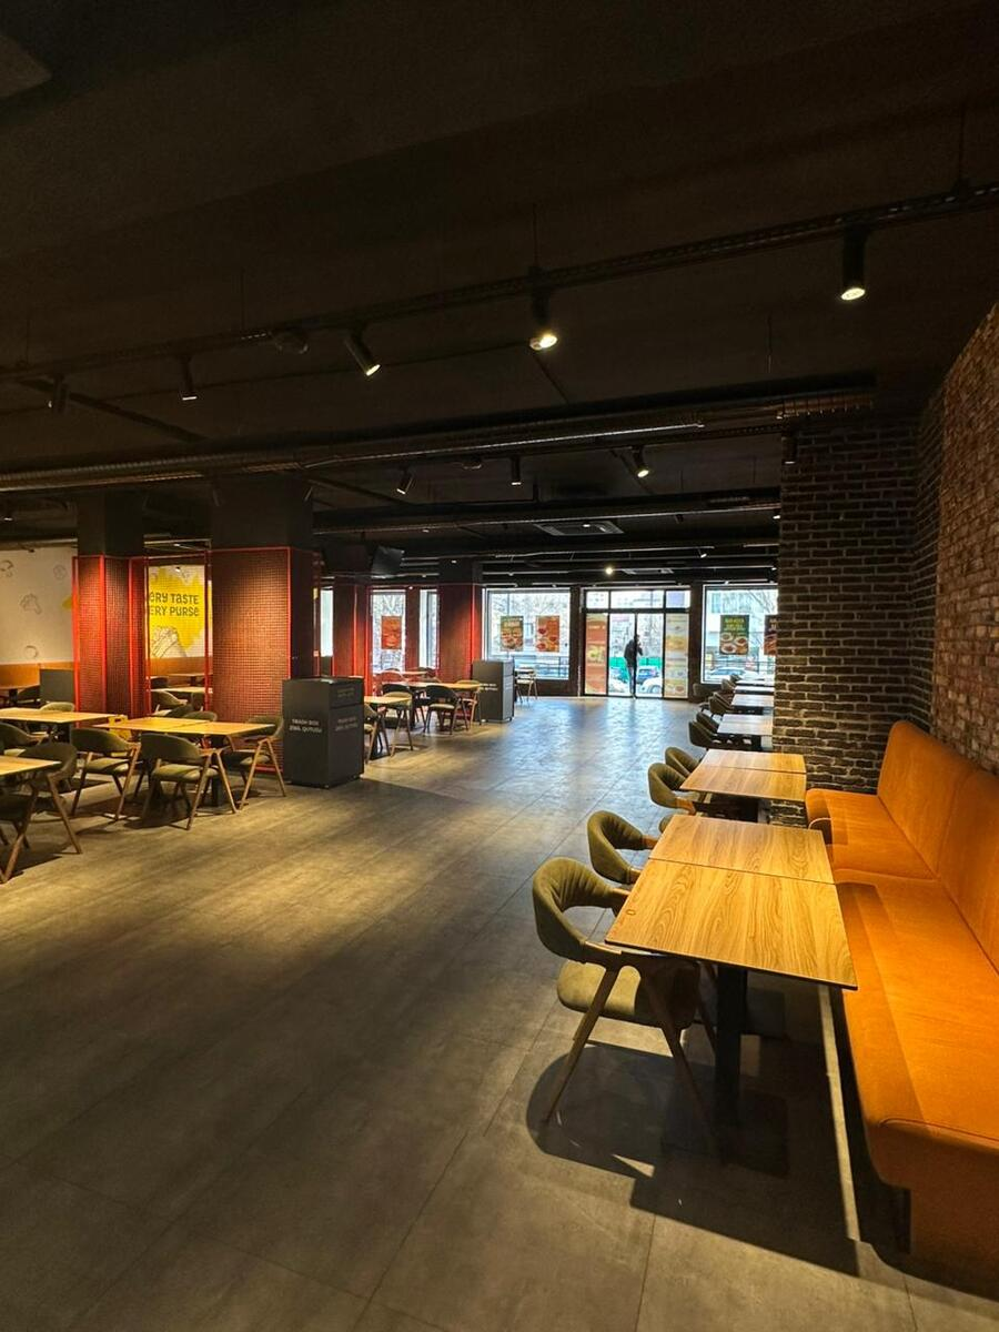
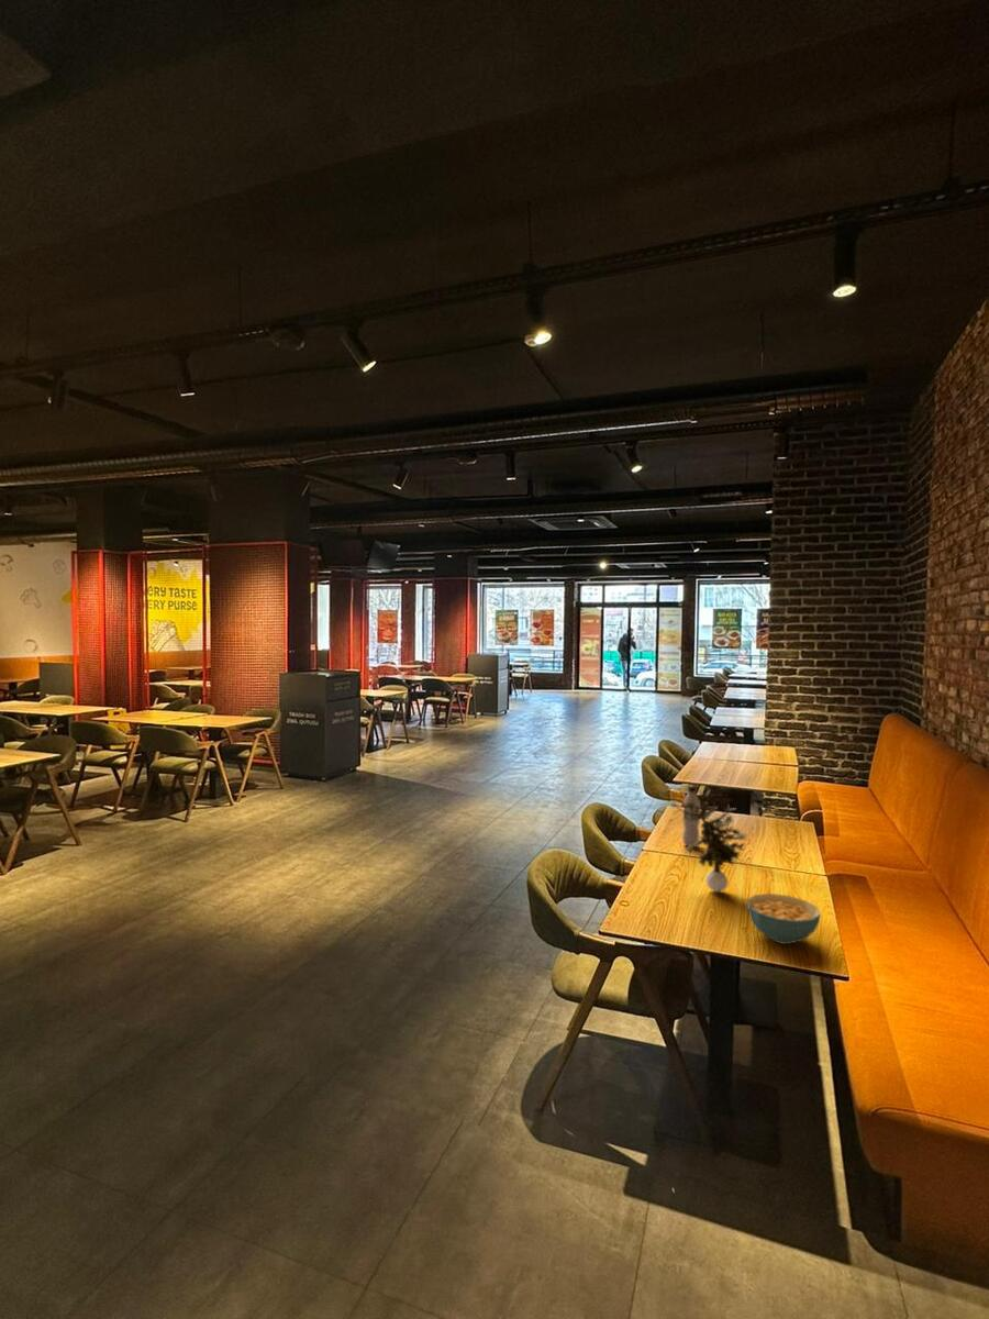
+ potted plant (708, 840)
+ beverage bottle (690, 814)
+ cereal bowl (781, 922)
